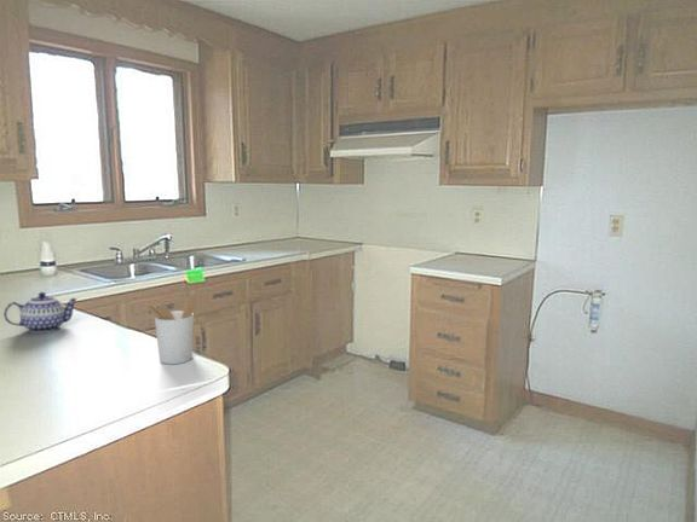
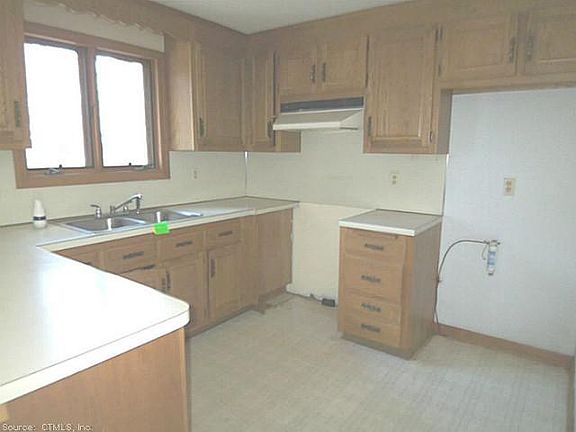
- utensil holder (169, 329)
- teapot (42, 311)
